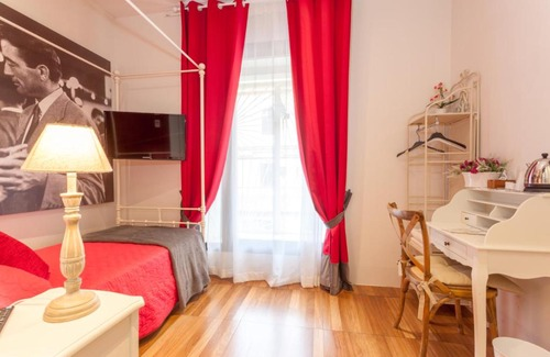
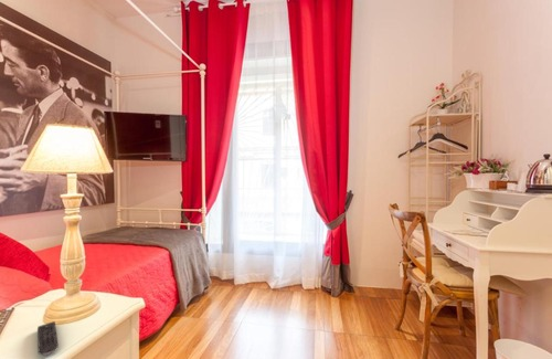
+ remote control (47, 337)
